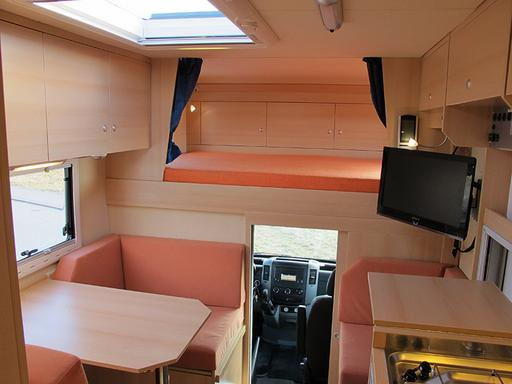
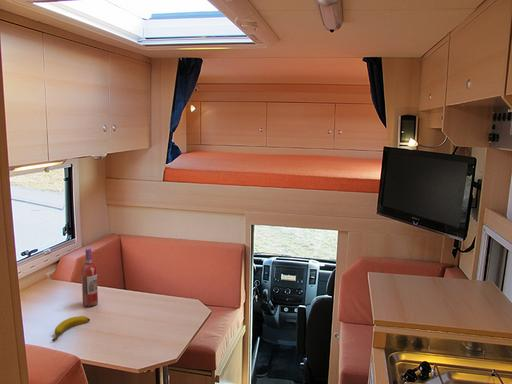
+ banana (68, 325)
+ wine bottle (89, 276)
